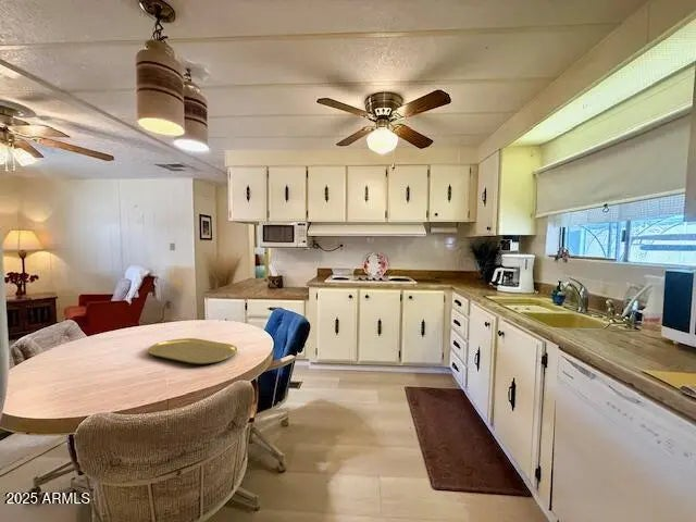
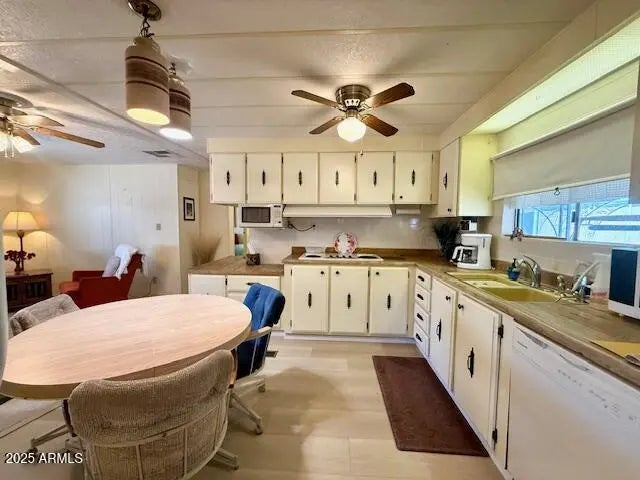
- placemat (192, 350)
